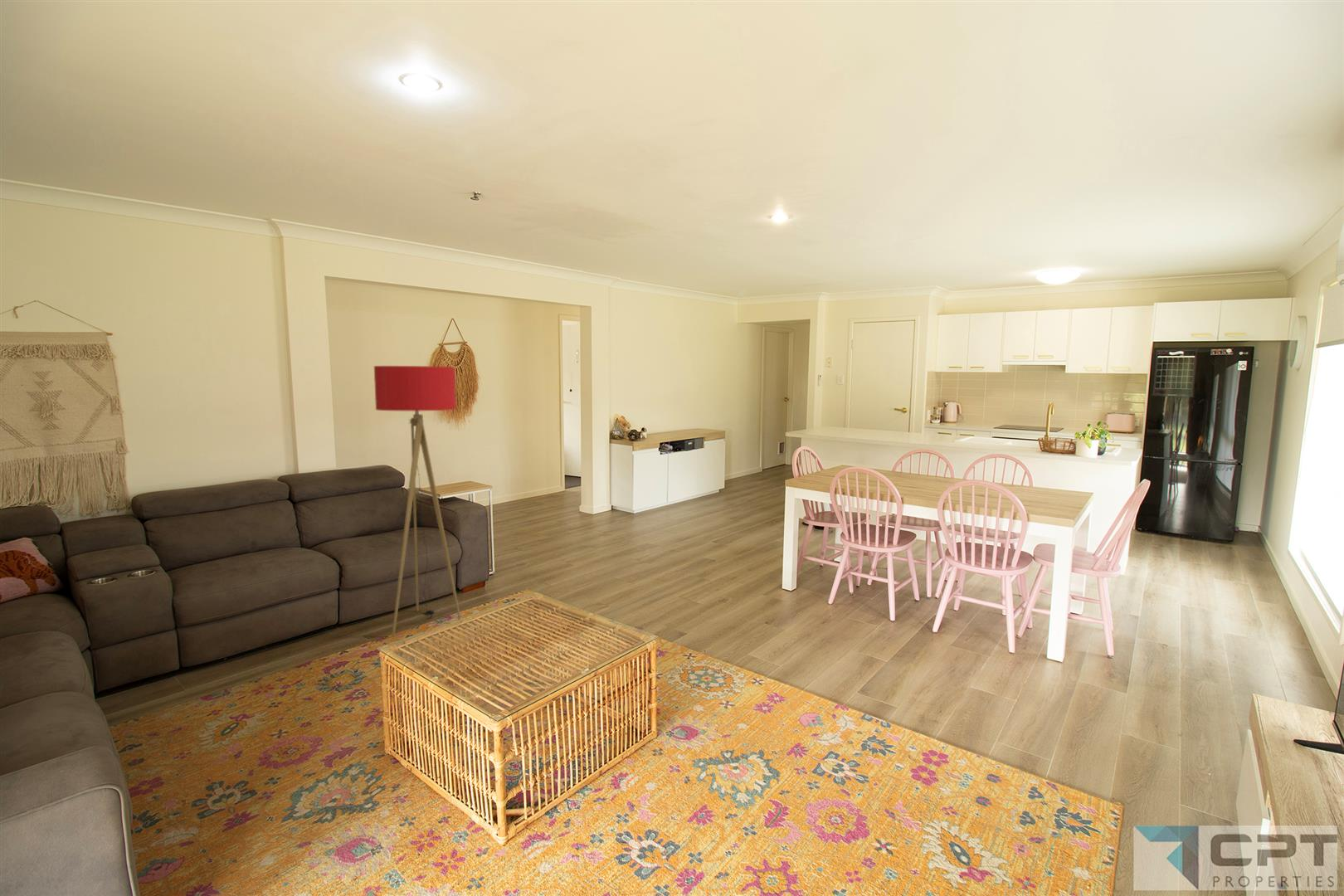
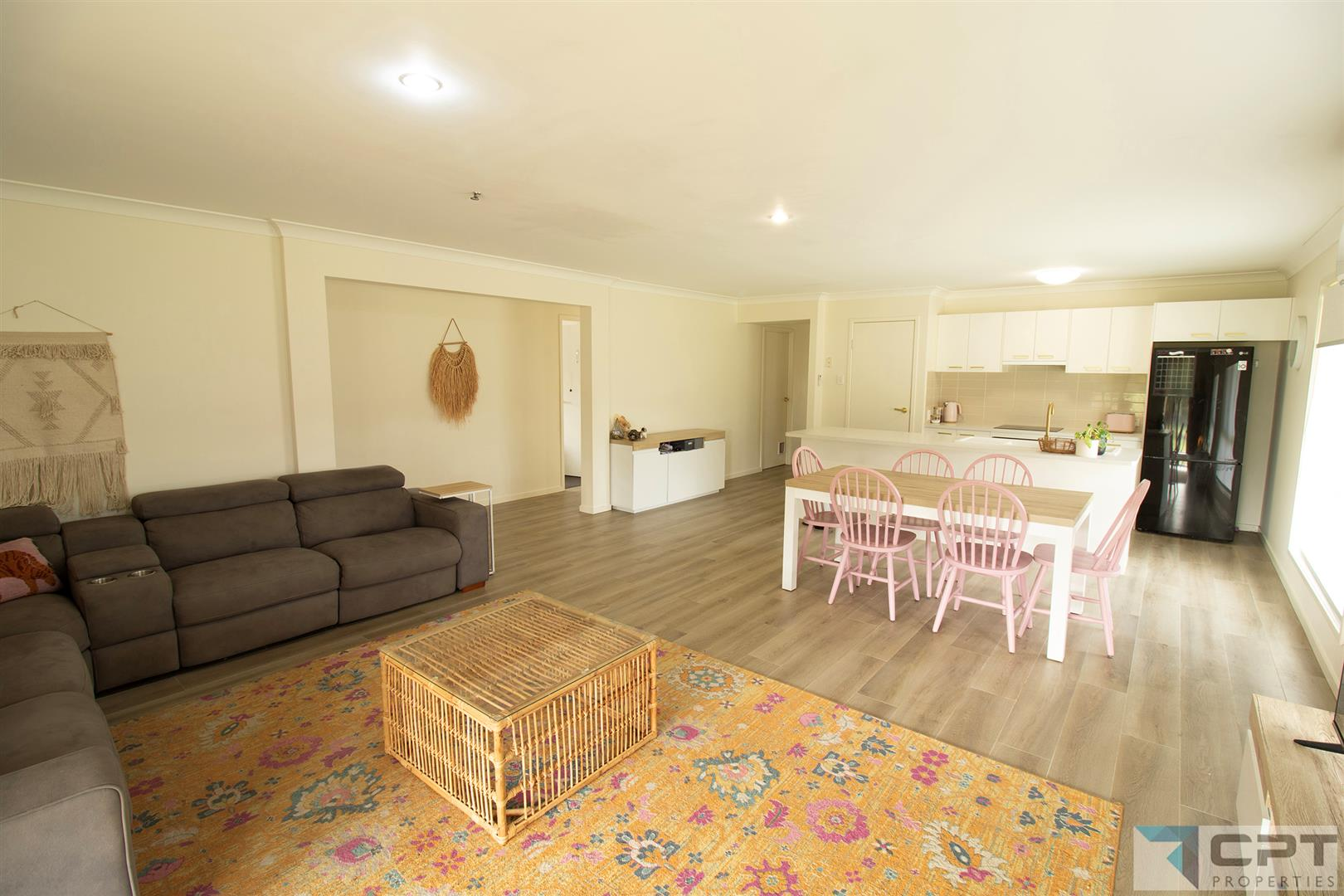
- floor lamp (420, 499)
